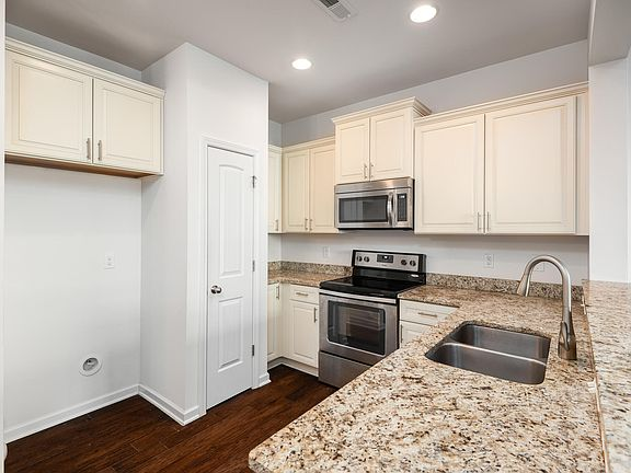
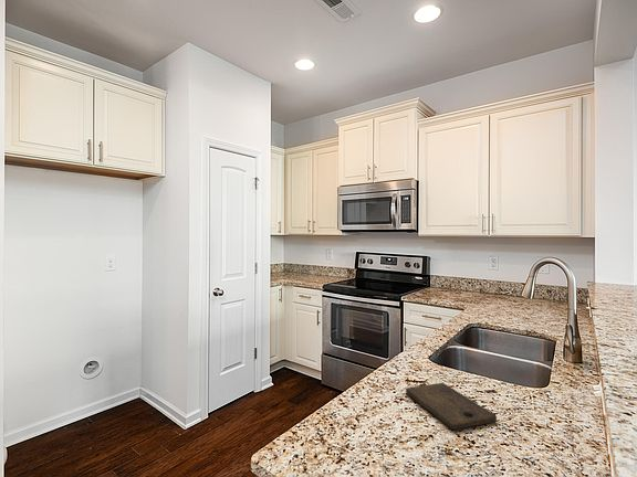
+ cutting board (447, 403)
